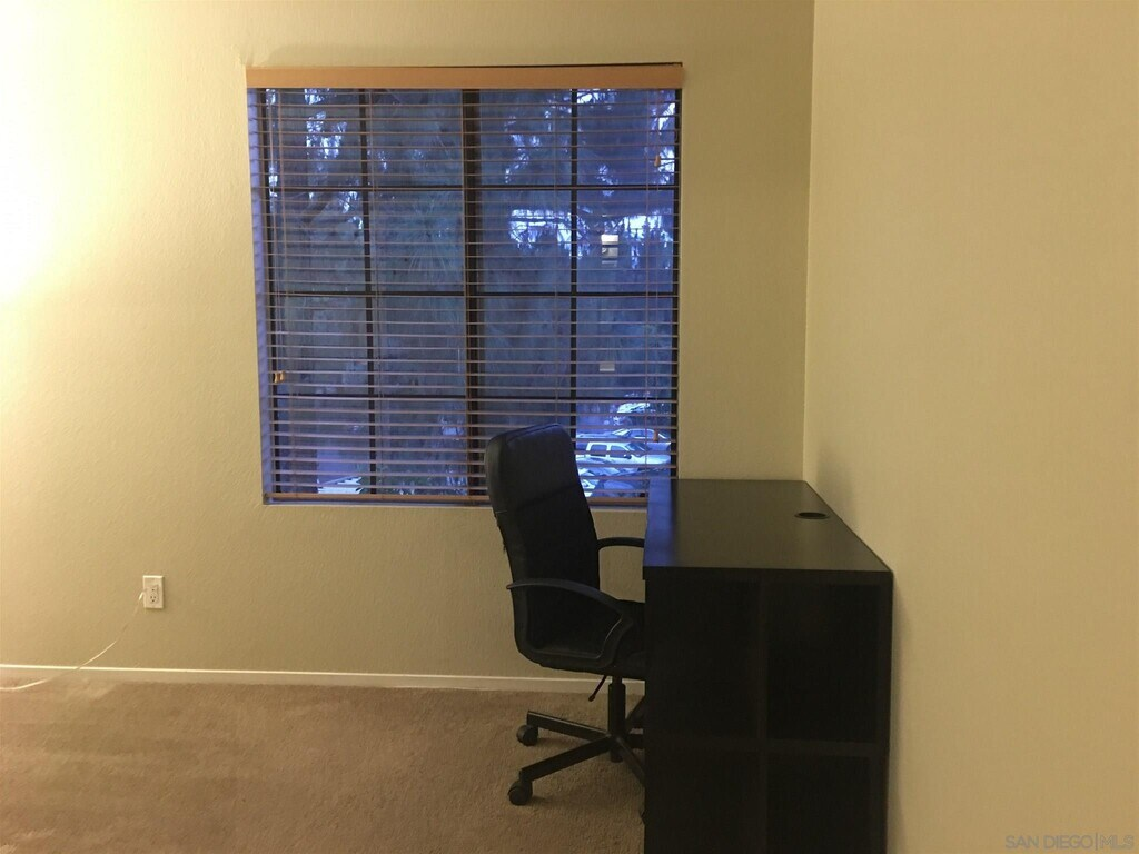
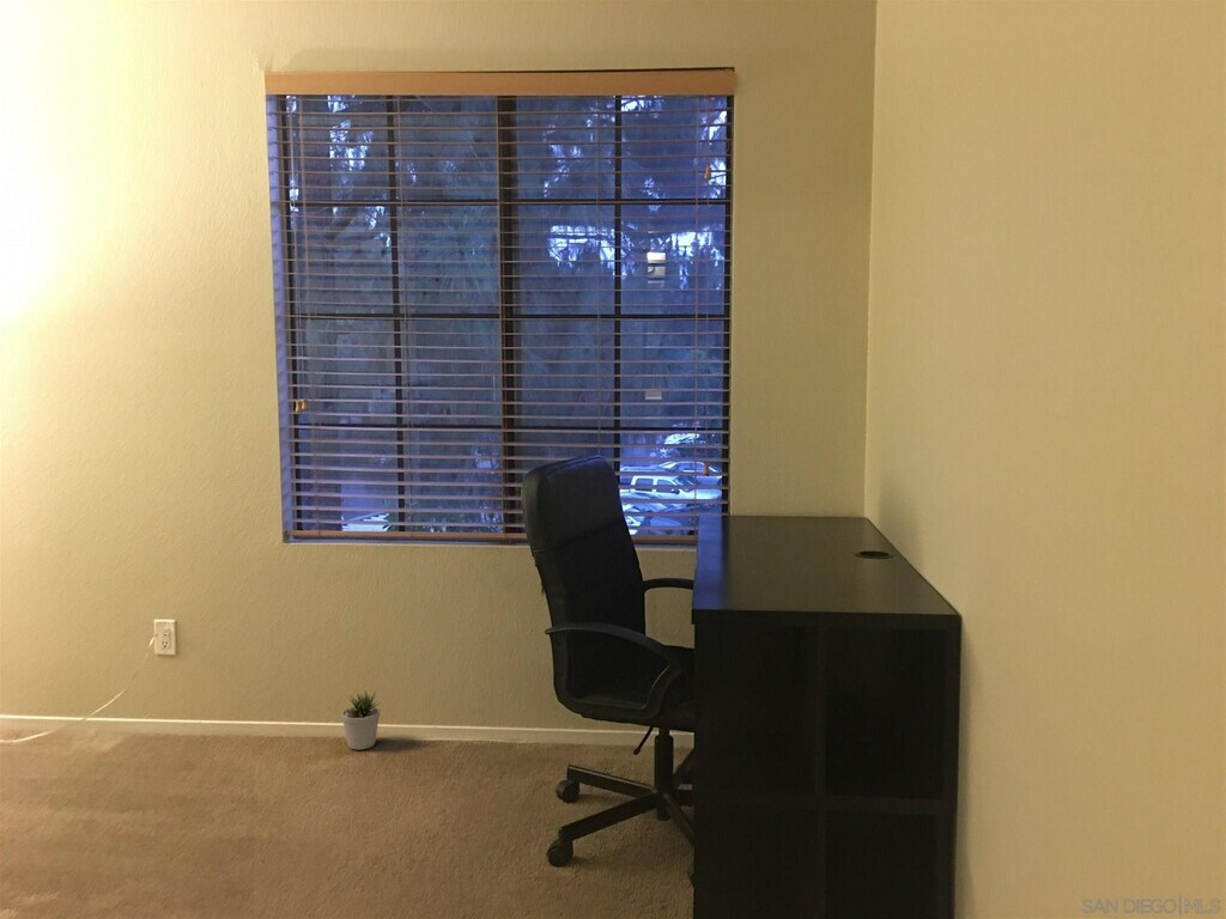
+ potted plant (359, 717)
